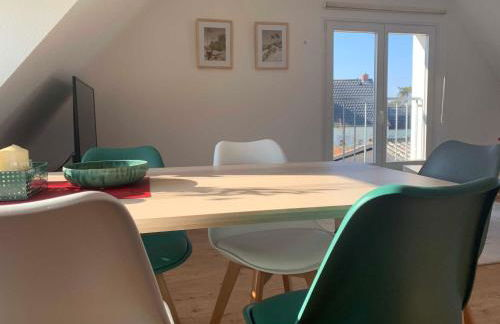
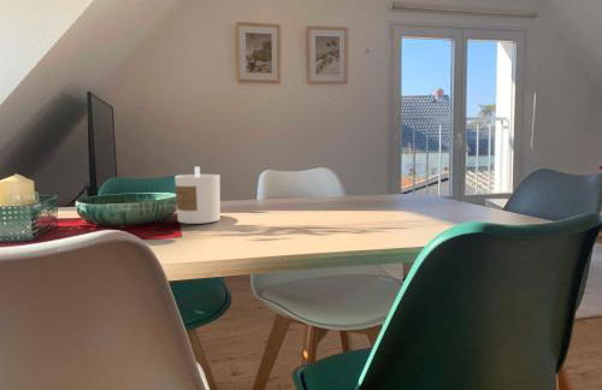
+ candle (197, 193)
